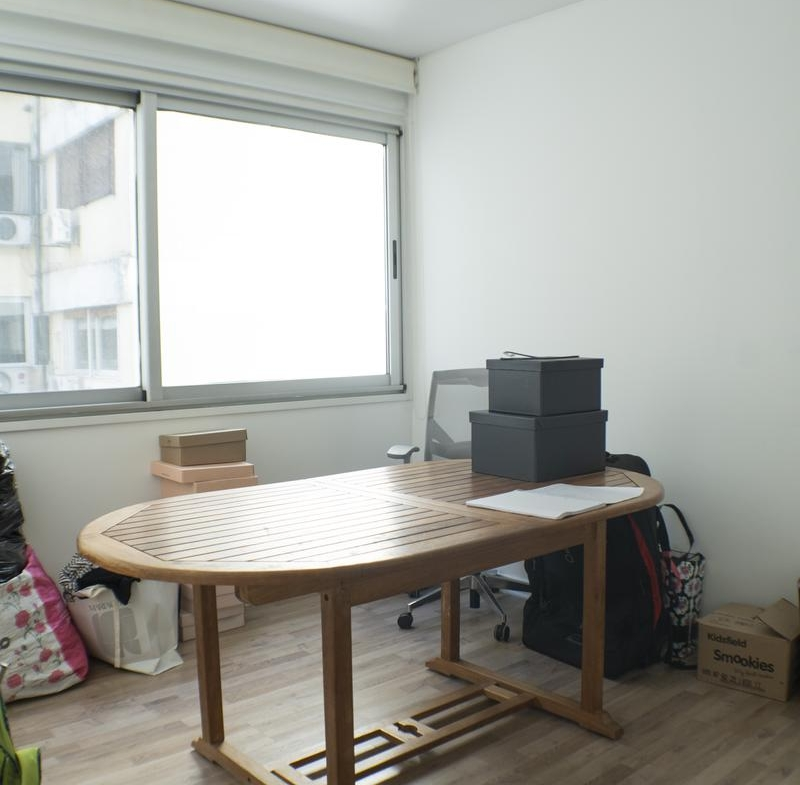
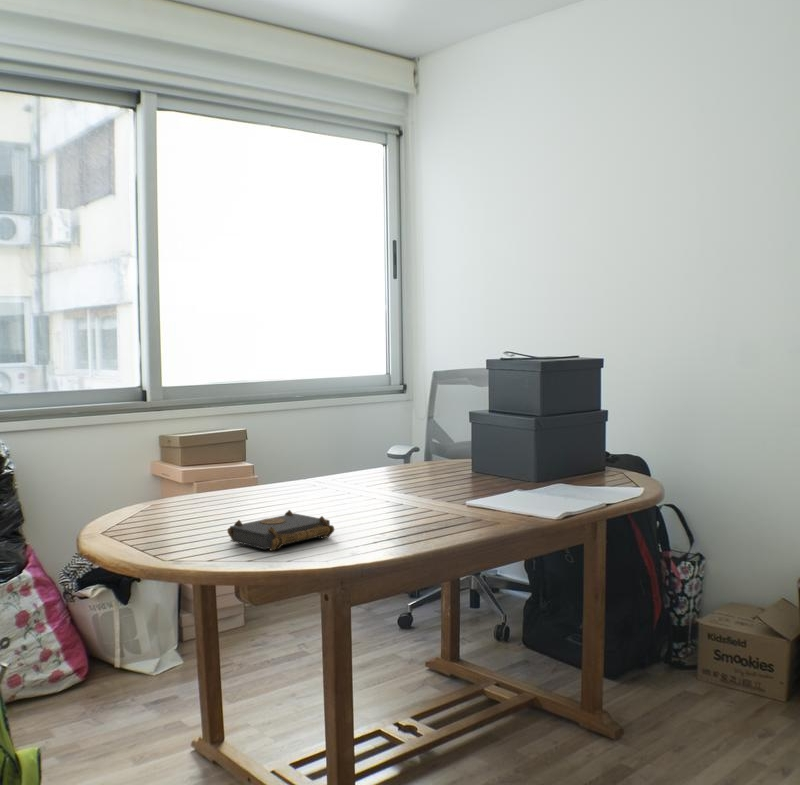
+ book (281, 529)
